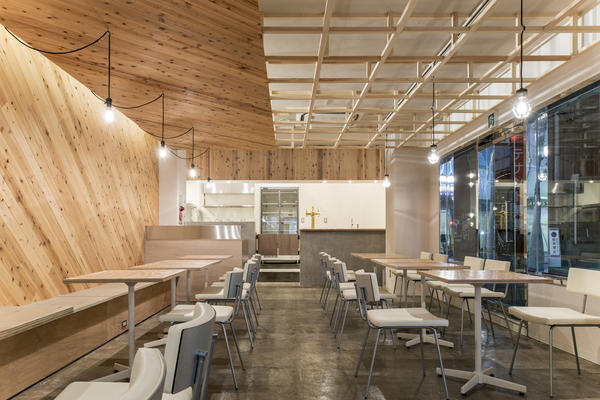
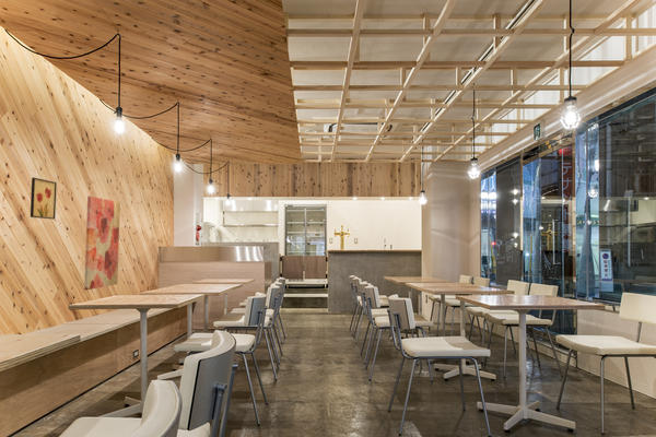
+ wall art (103, 243)
+ wall art (43, 199)
